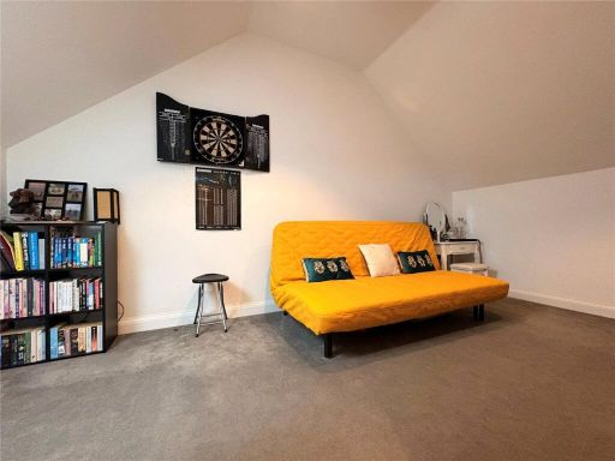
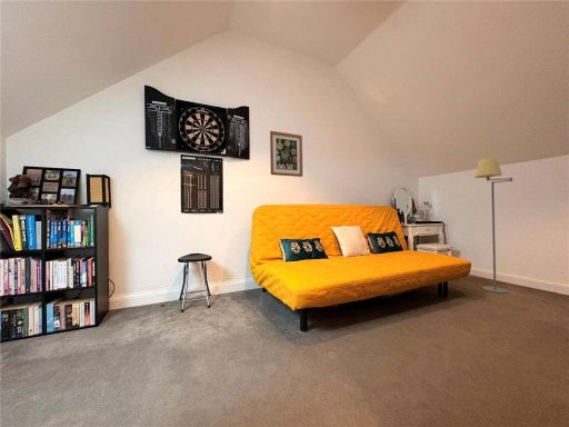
+ floor lamp (492, 226)
+ wall art (287, 153)
